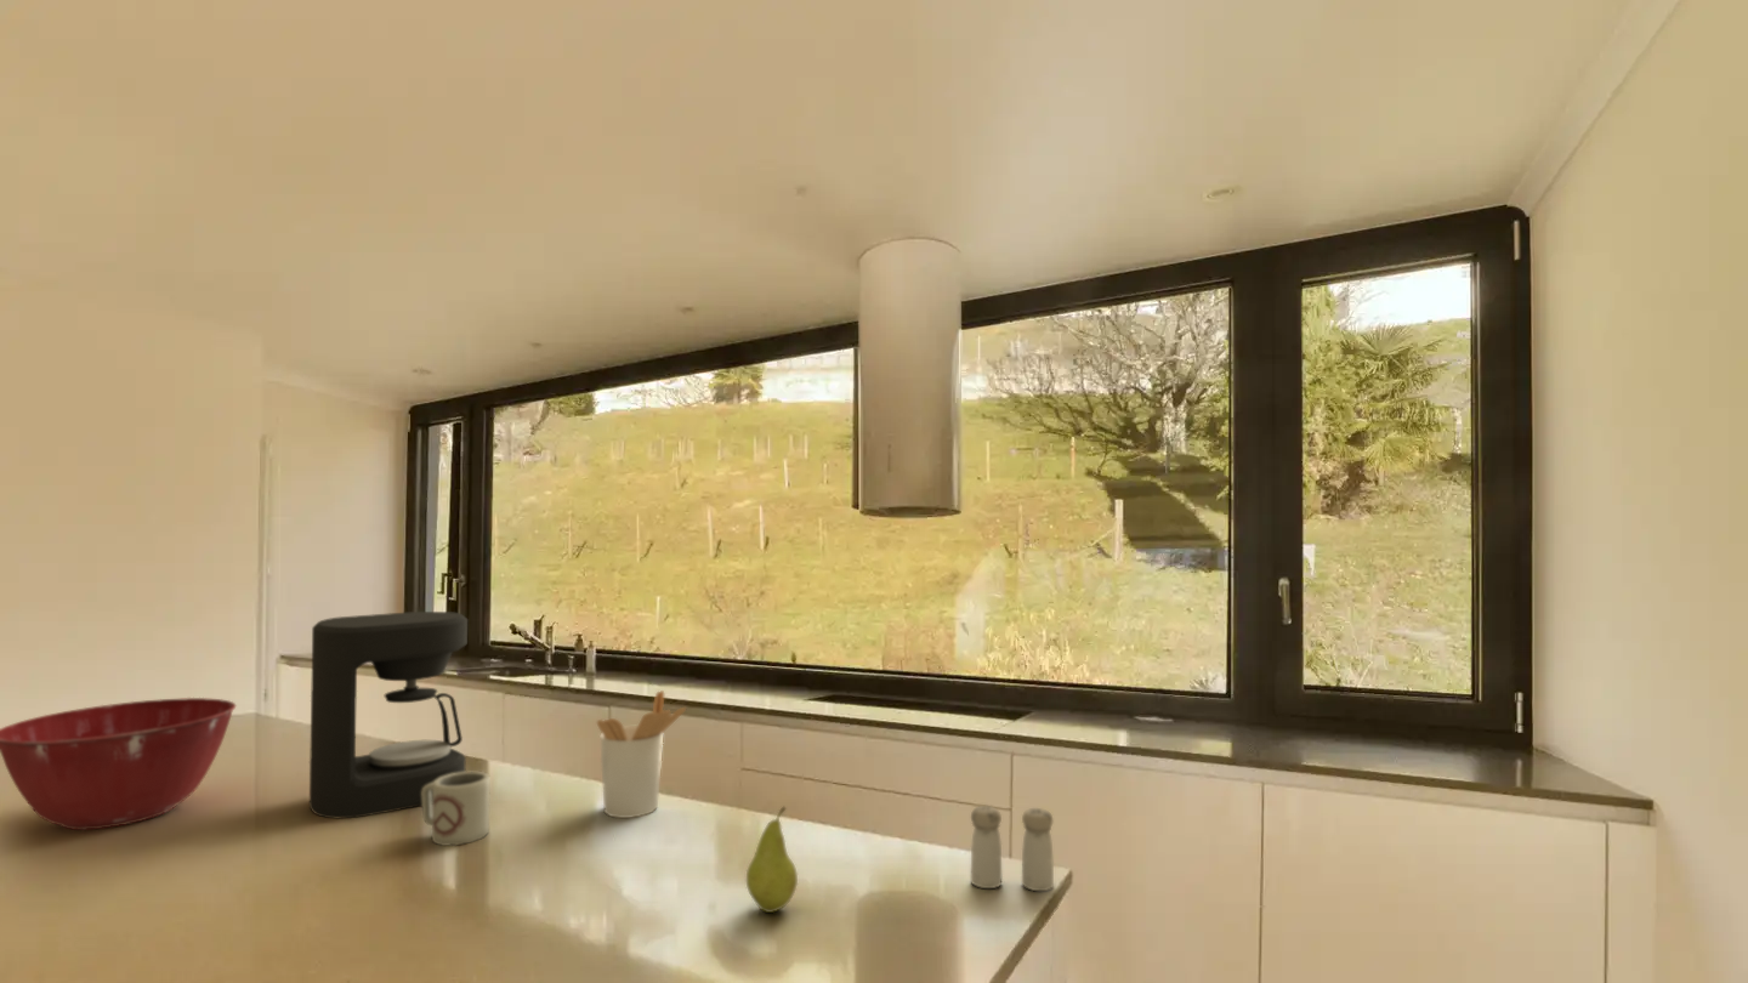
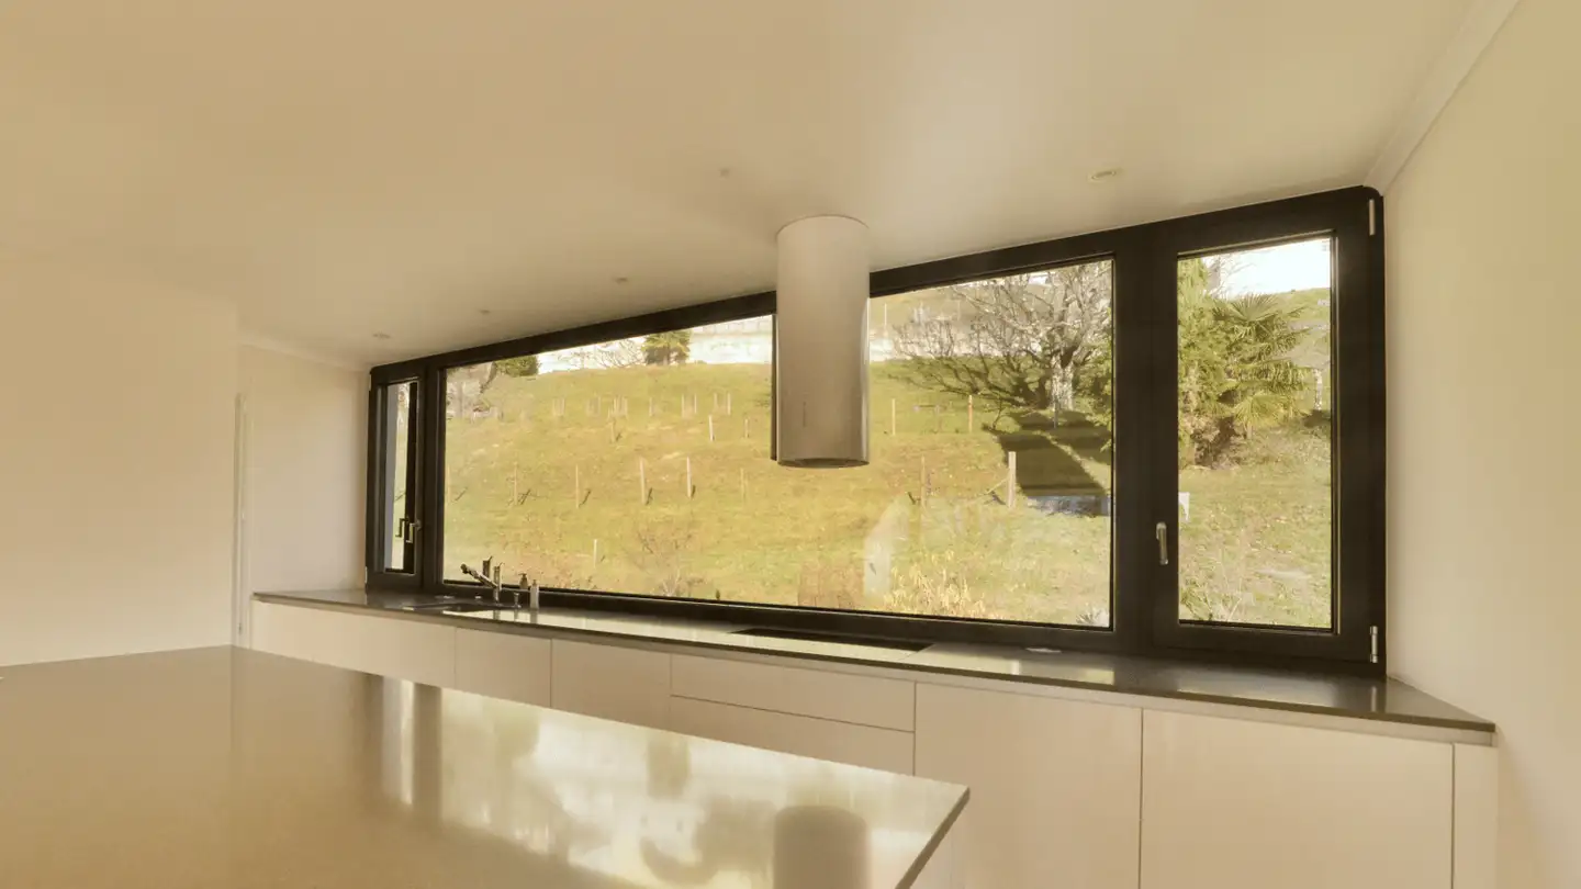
- utensil holder (641, 755)
- mixing bowl (121, 765)
- cup (453, 806)
- coffee maker (391, 701)
- salt and pepper shaker (1000, 846)
- fruit (771, 856)
